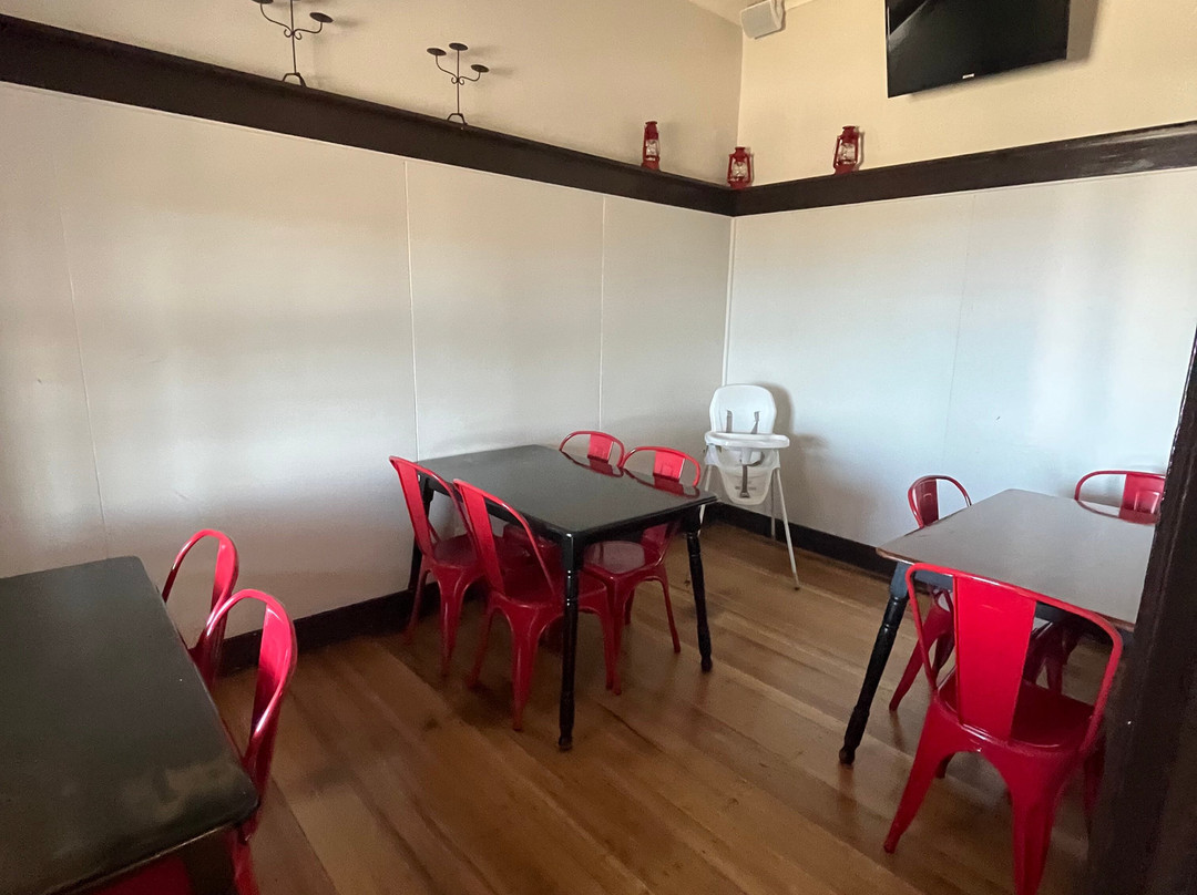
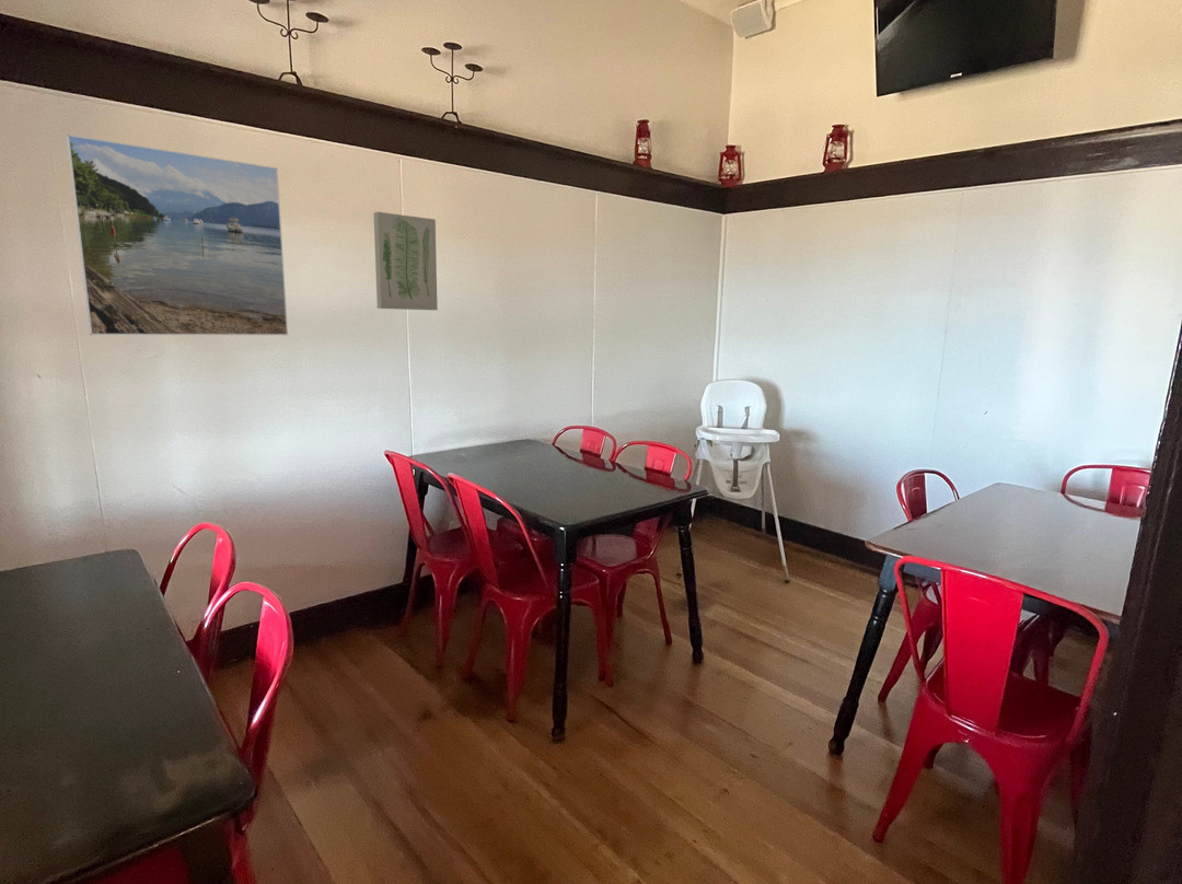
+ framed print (188, 246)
+ wall art (406, 263)
